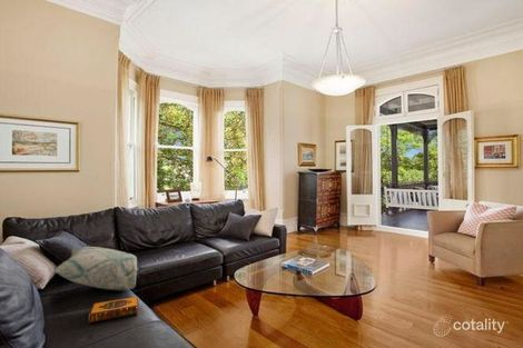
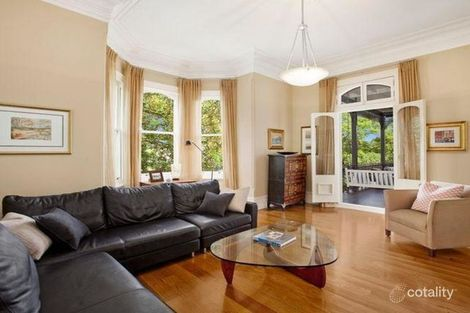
- decorative pillow (101, 267)
- hardback book (115, 309)
